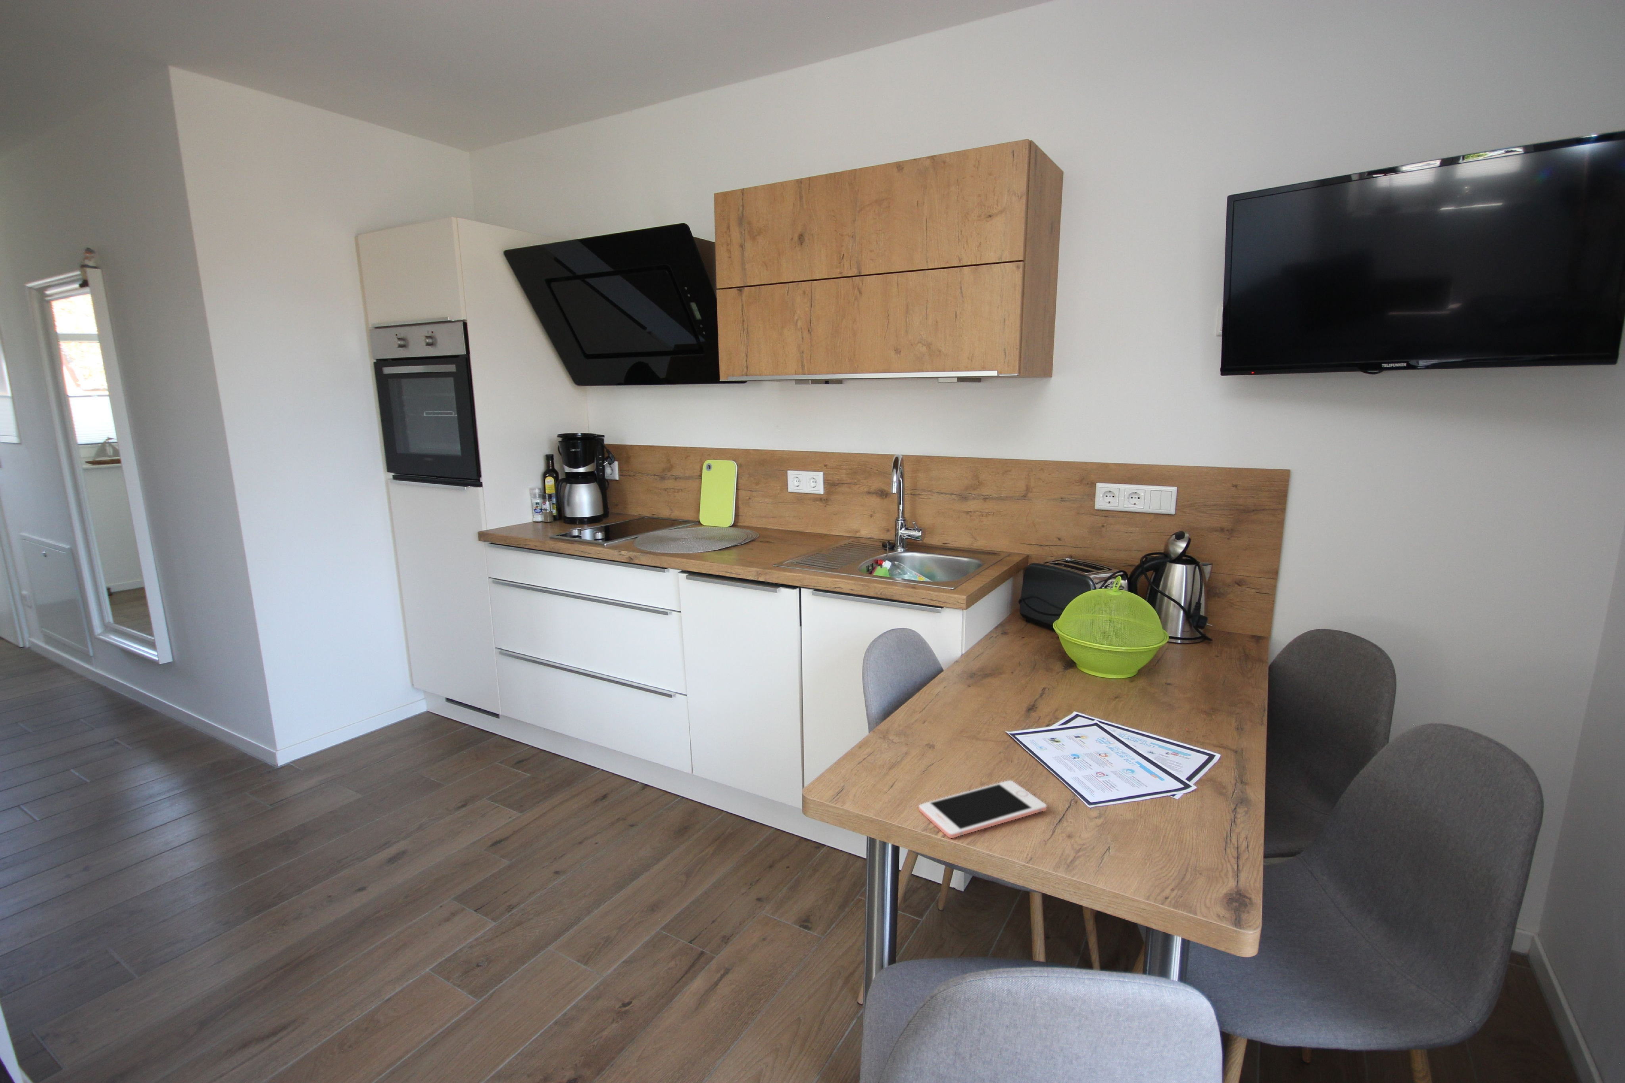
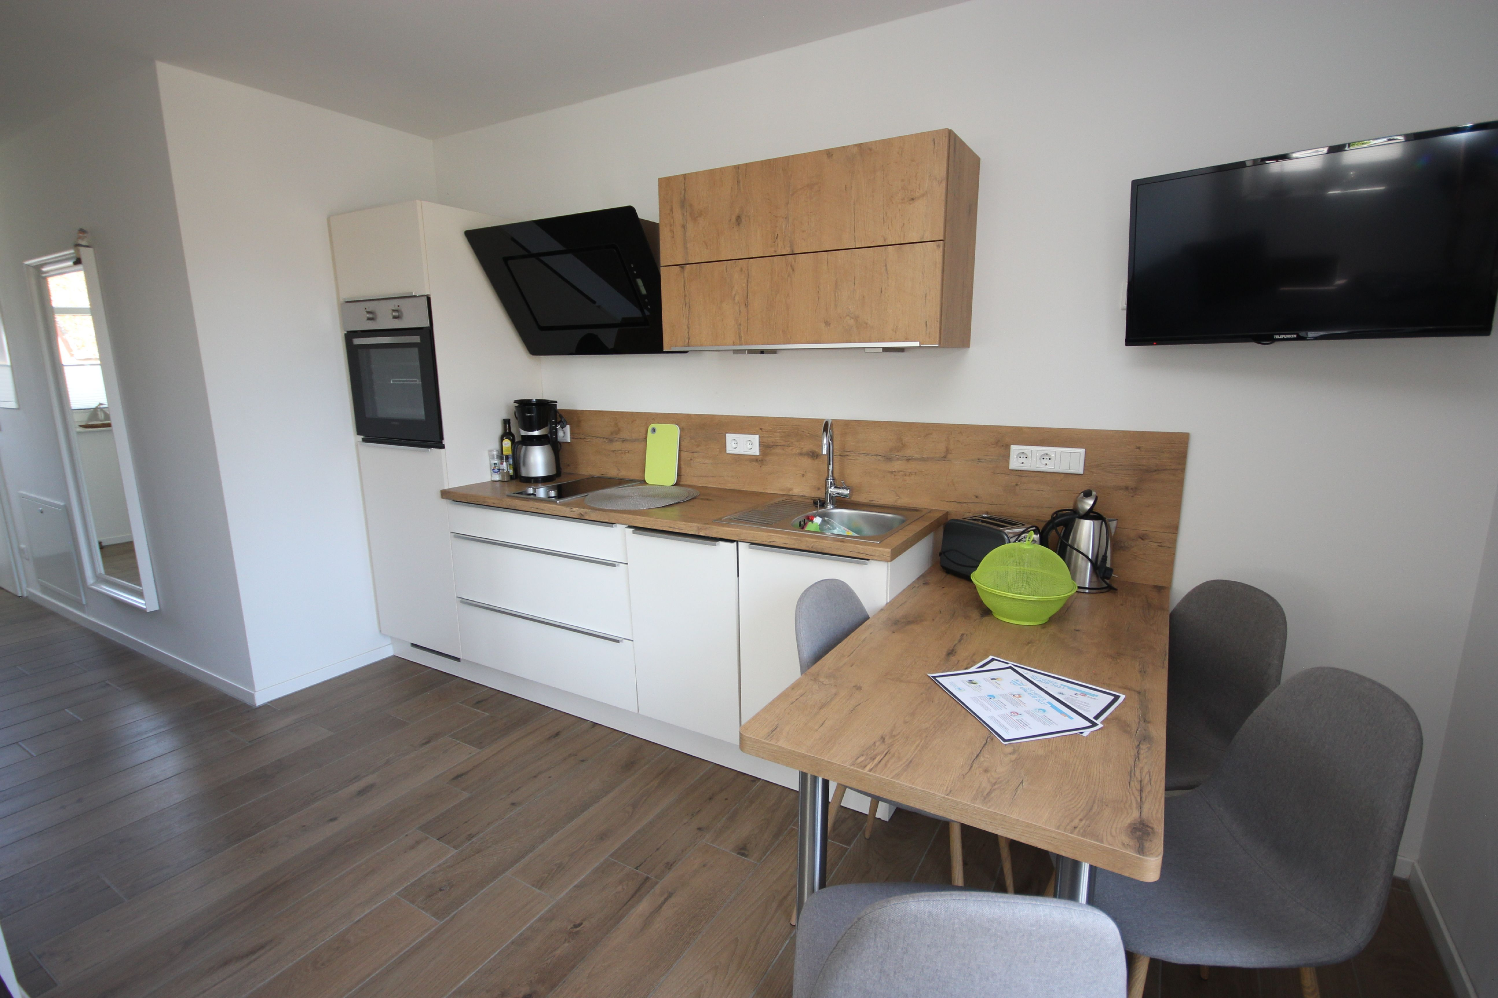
- cell phone (982, 807)
